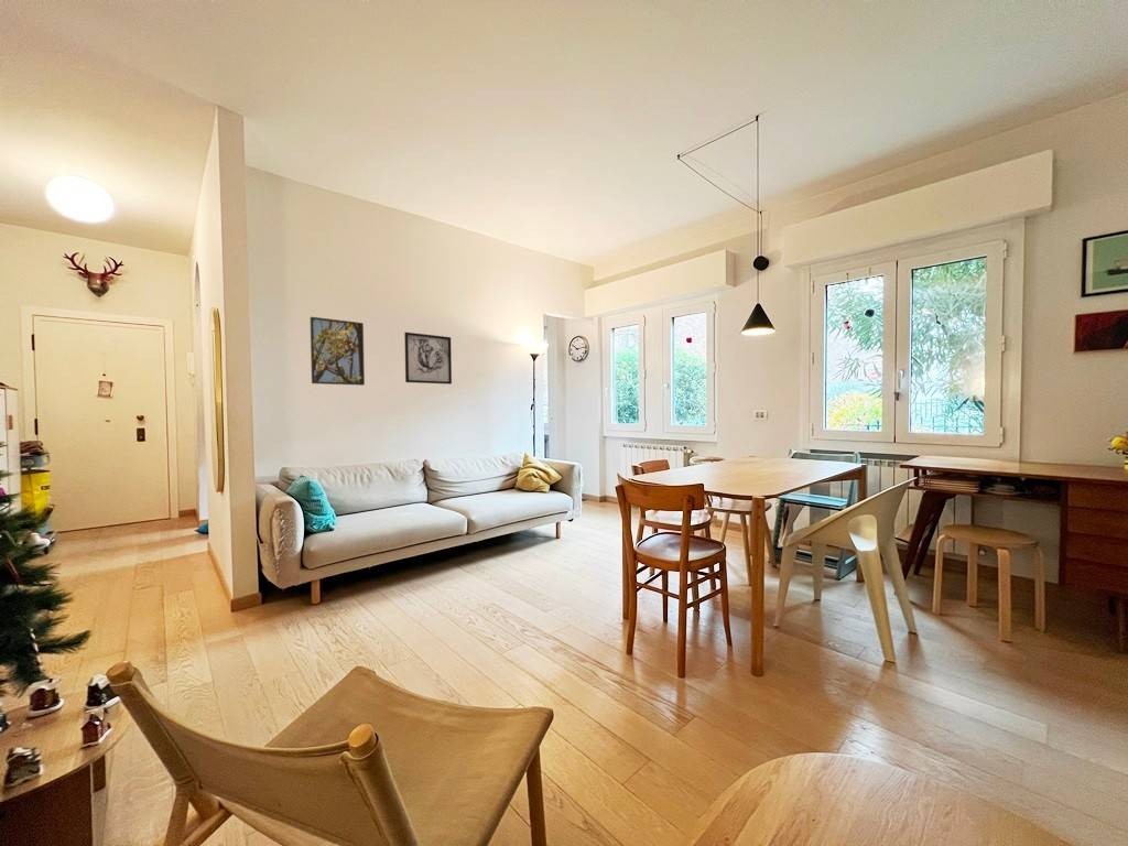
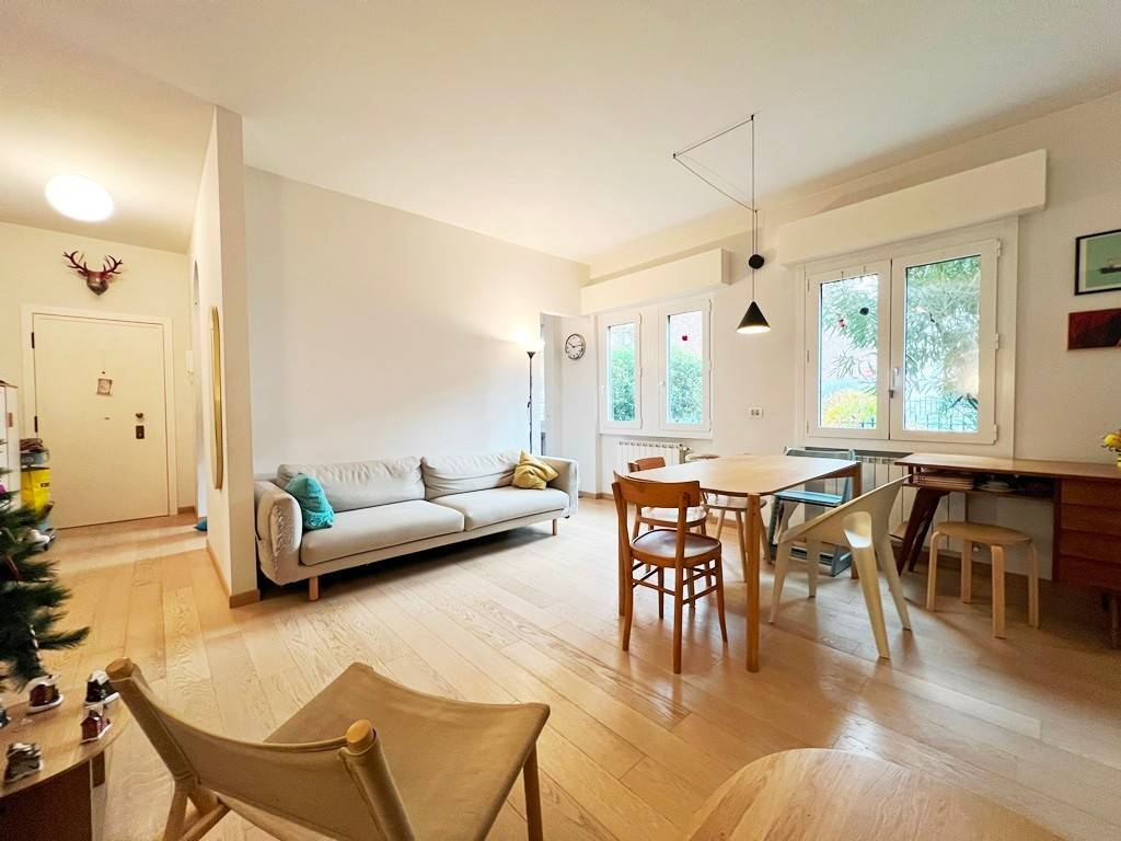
- wall art (429, 358)
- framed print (338, 351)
